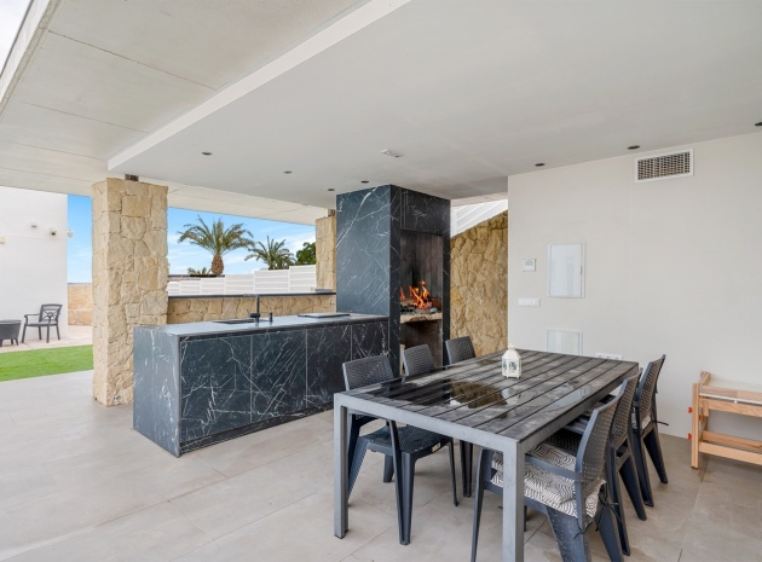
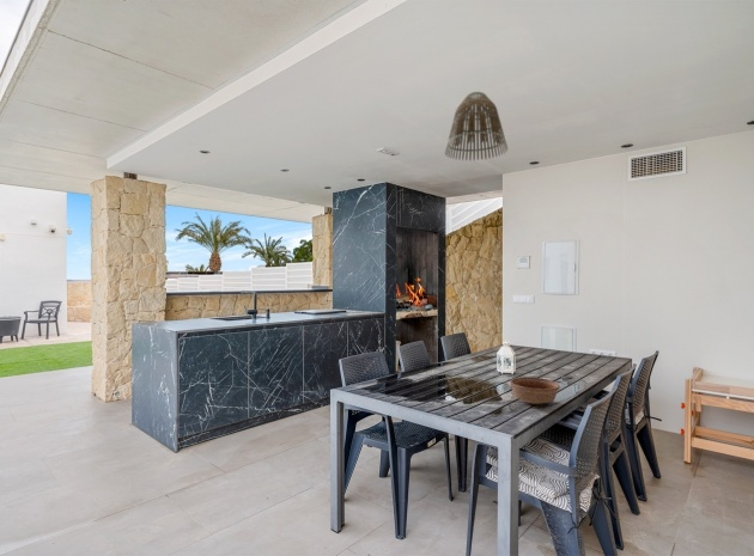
+ bowl (534, 392)
+ lamp shade (476, 123)
